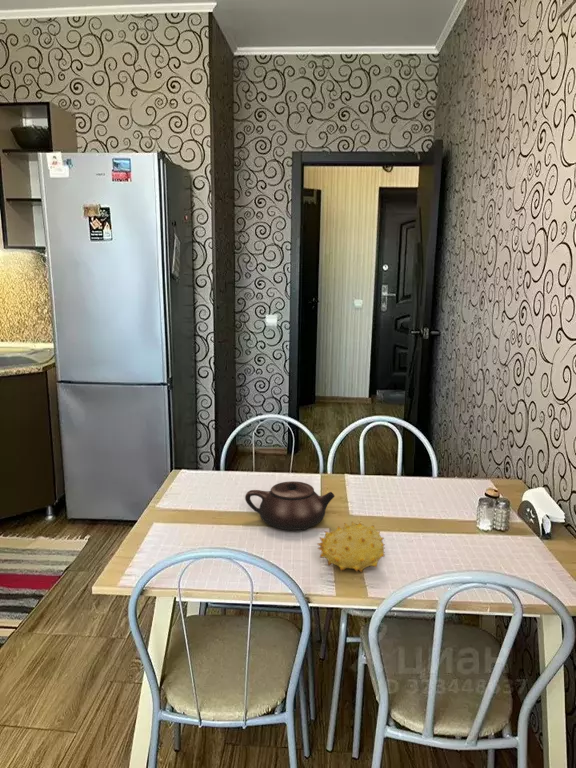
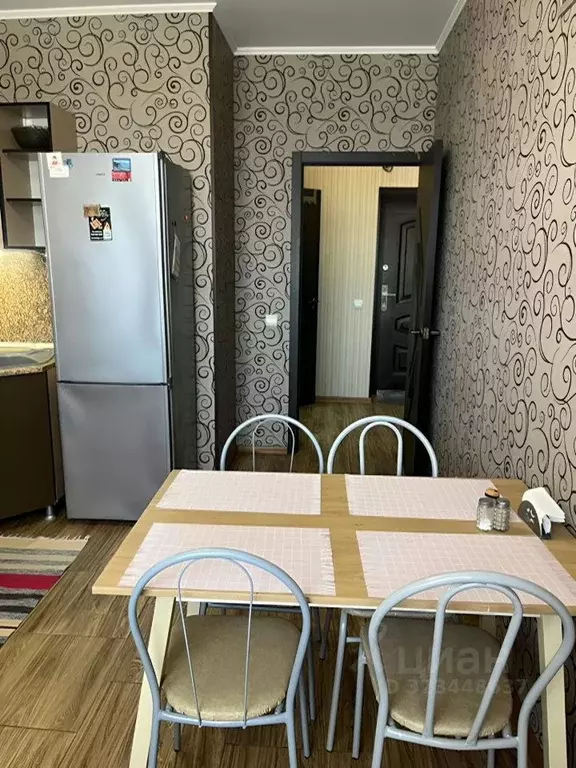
- fruit (351, 546)
- teapot (290, 500)
